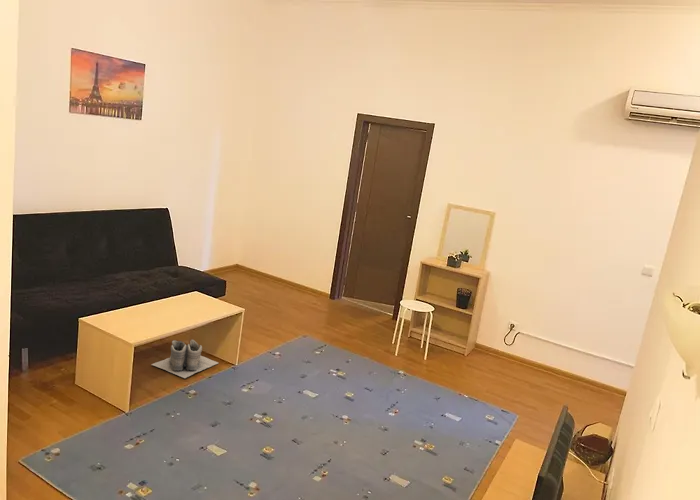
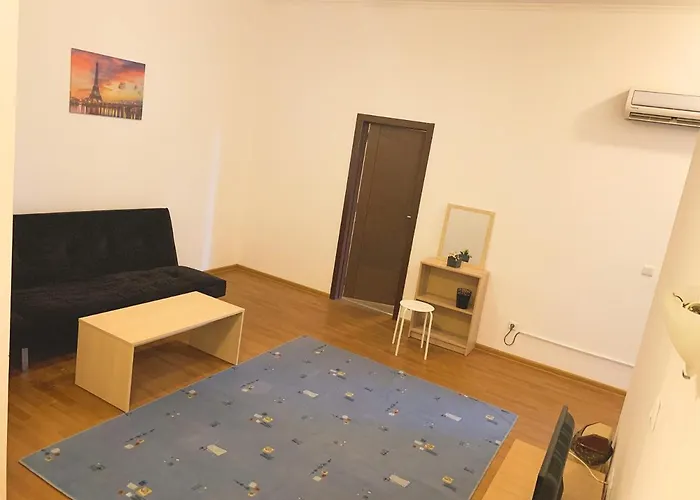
- boots (187, 351)
